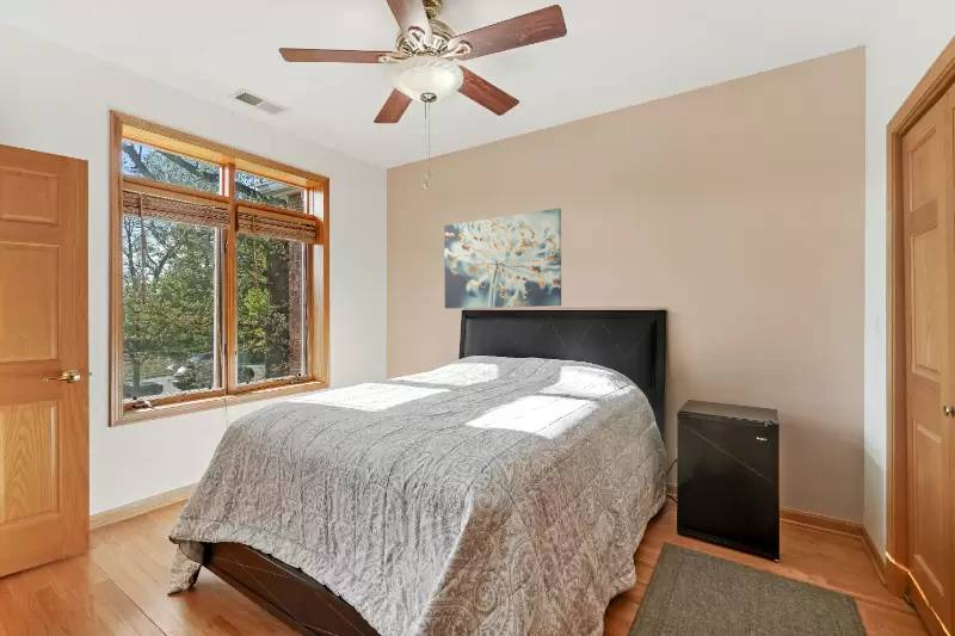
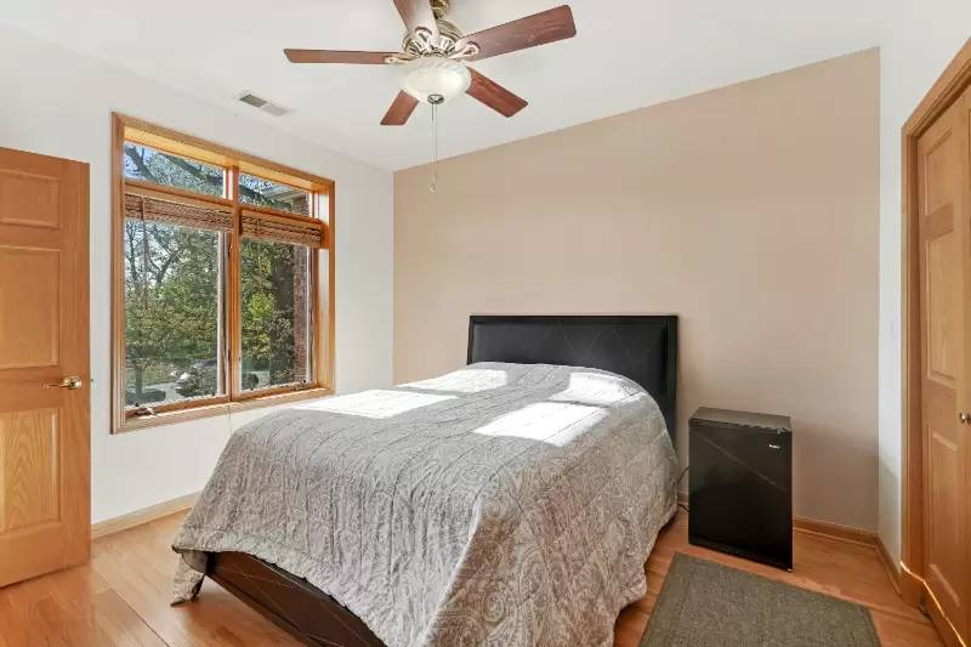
- wall art (498, 263)
